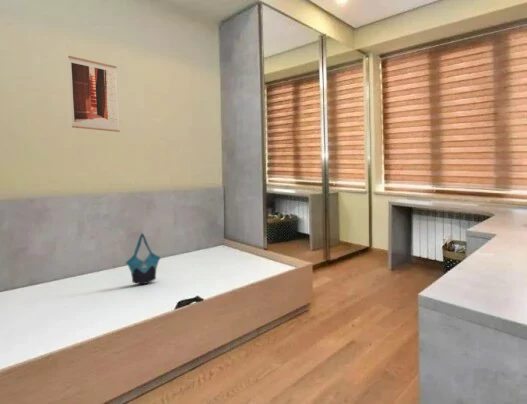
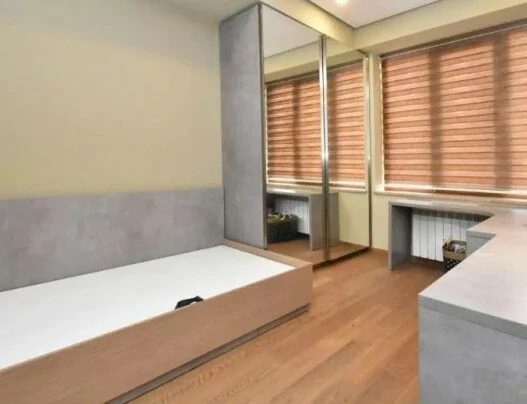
- wall art (95, 95)
- tote bag (145, 260)
